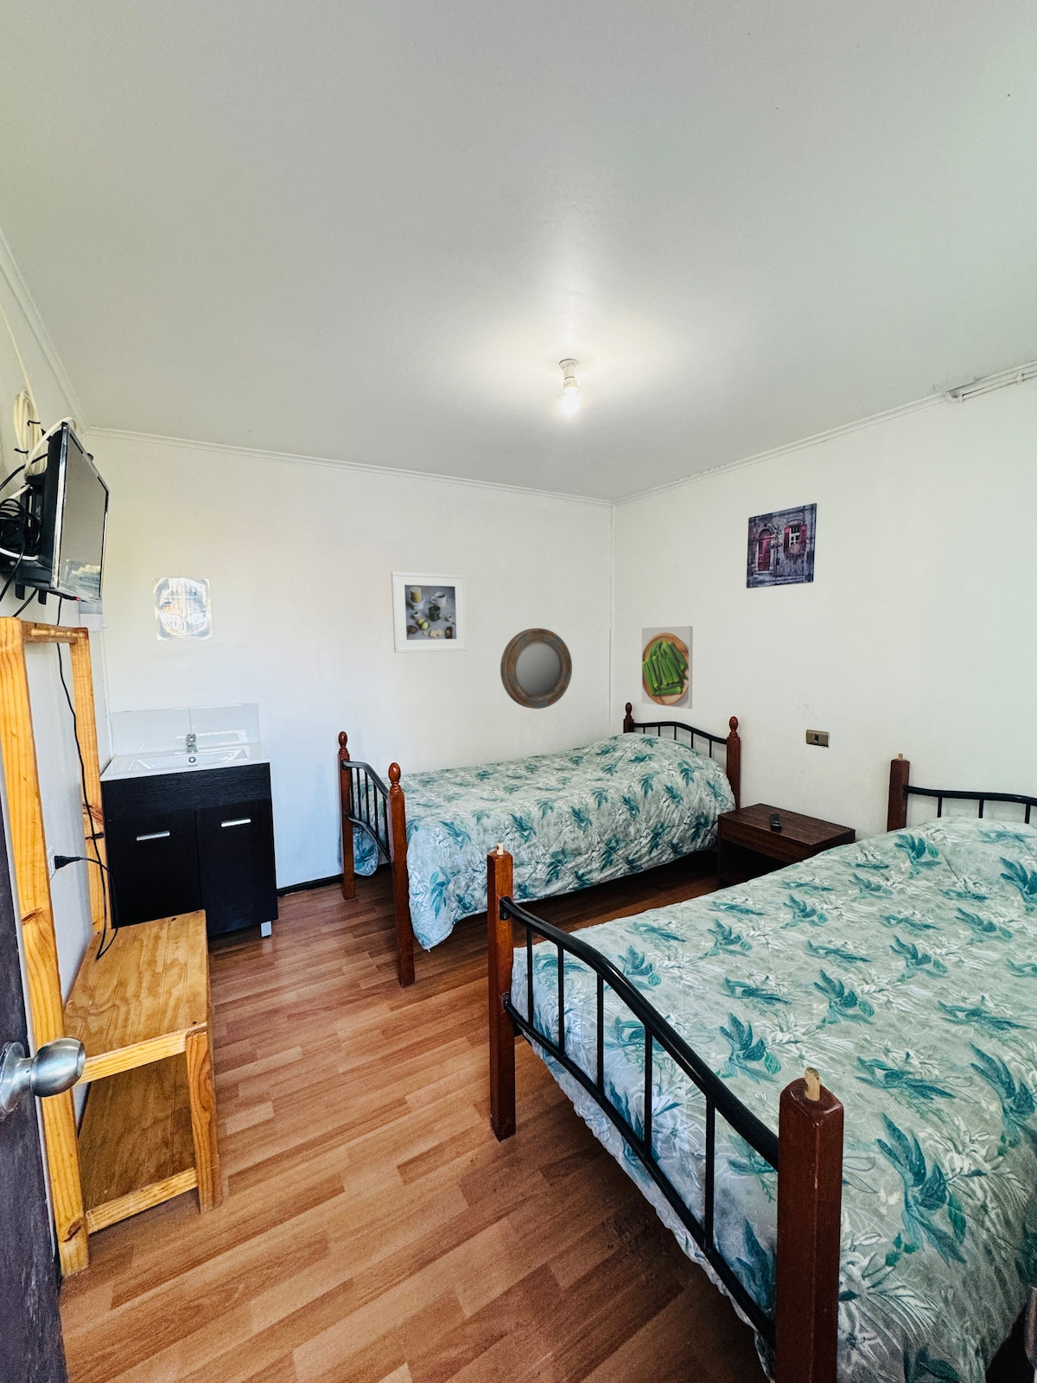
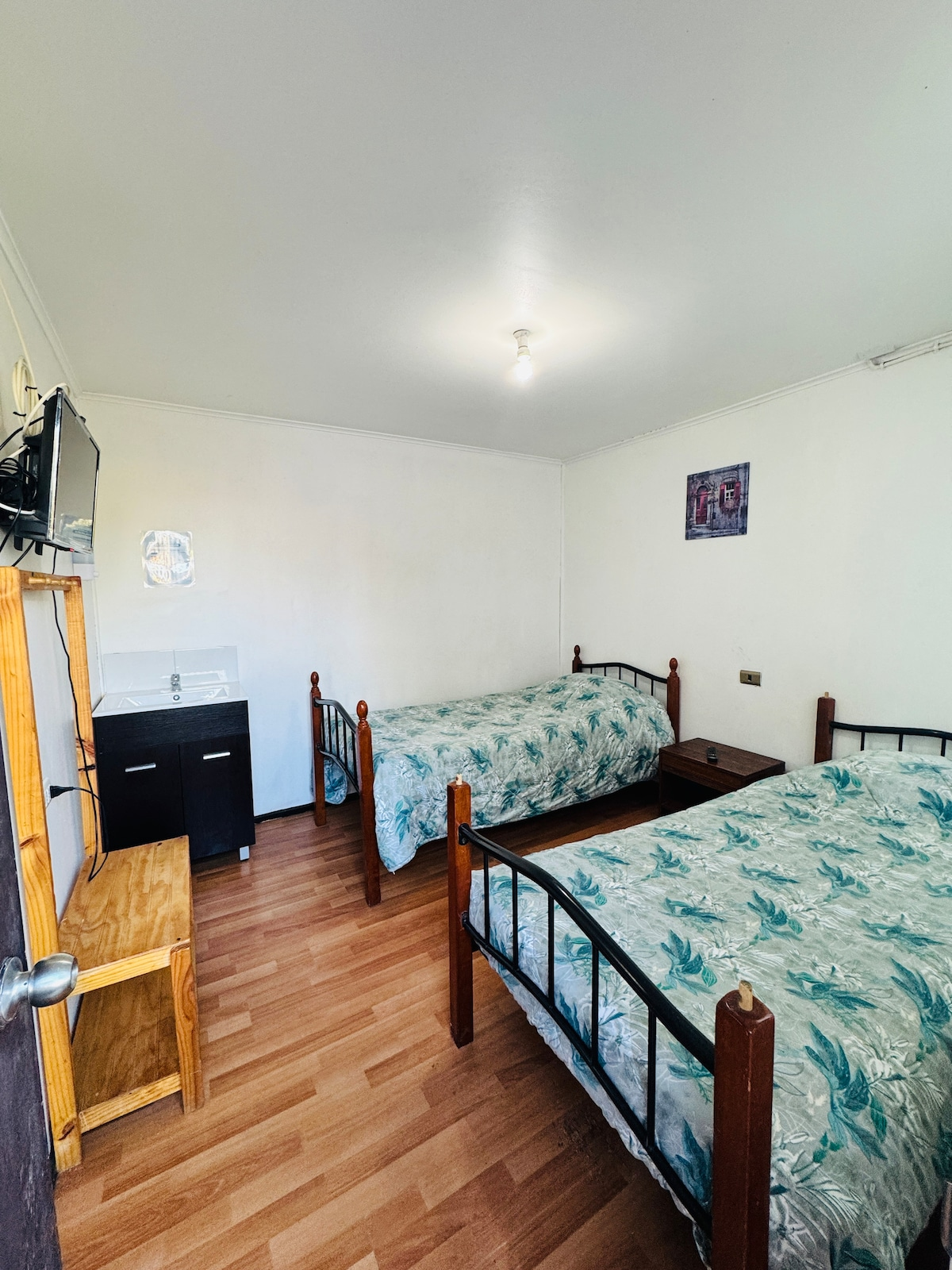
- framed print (430, 612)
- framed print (666, 666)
- home mirror (537, 669)
